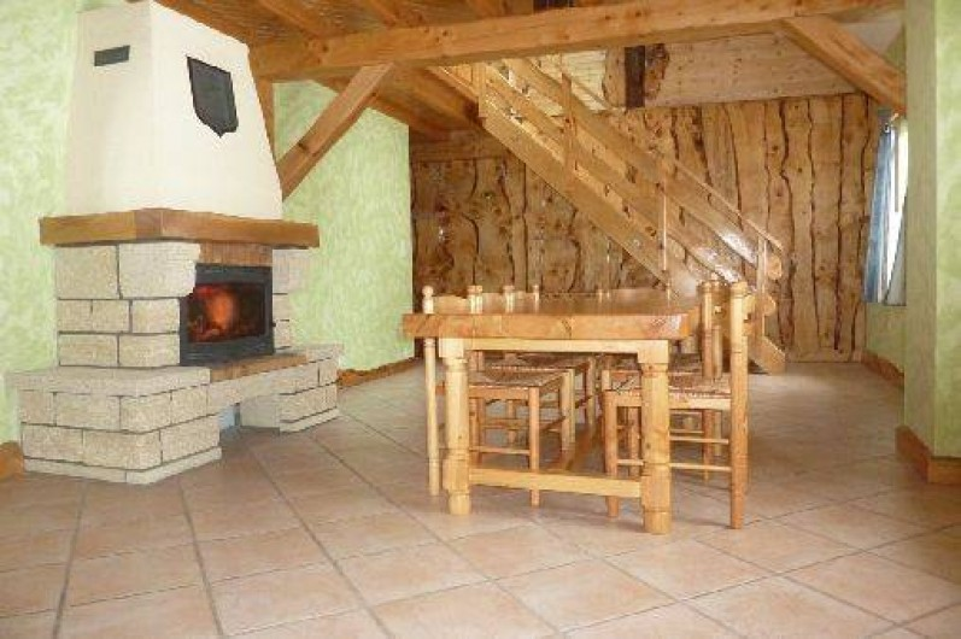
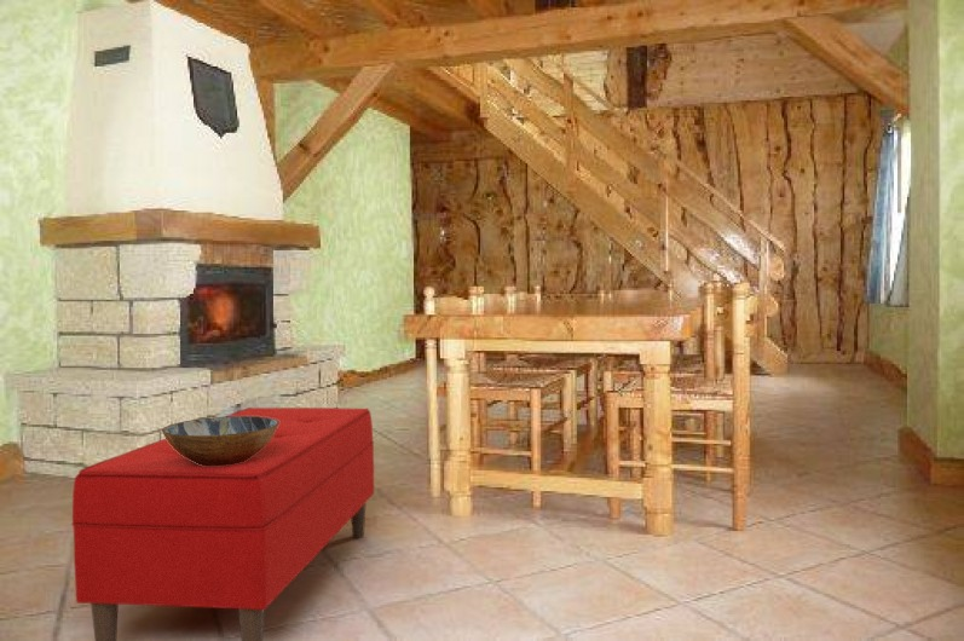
+ wooden bowl (223, 441)
+ bench (254, 509)
